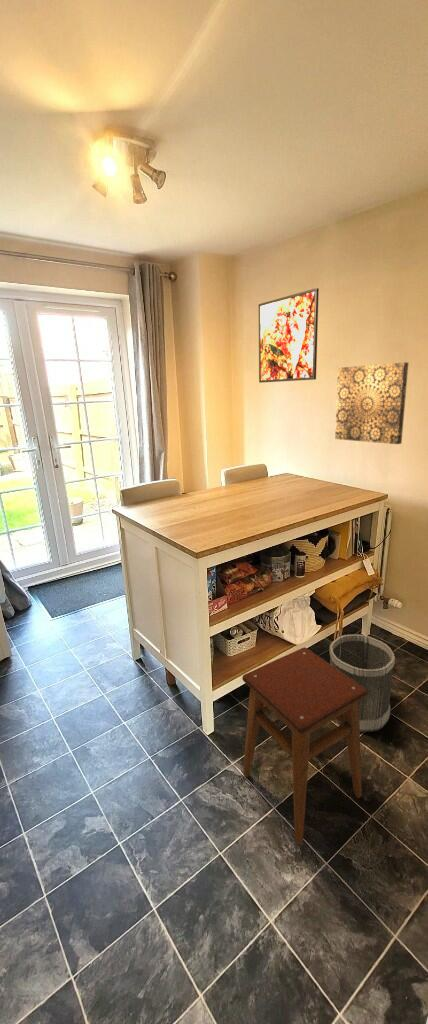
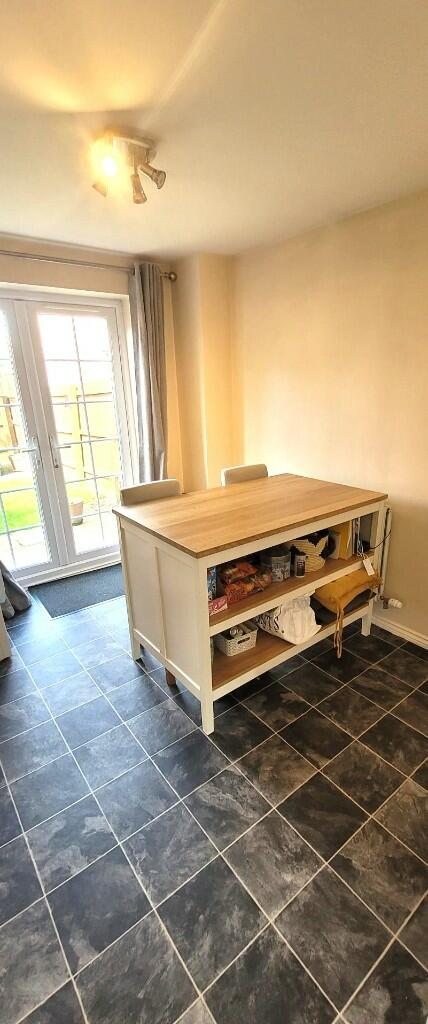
- wastebasket (359, 681)
- stool (301, 735)
- wall art (368, 404)
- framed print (285, 340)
